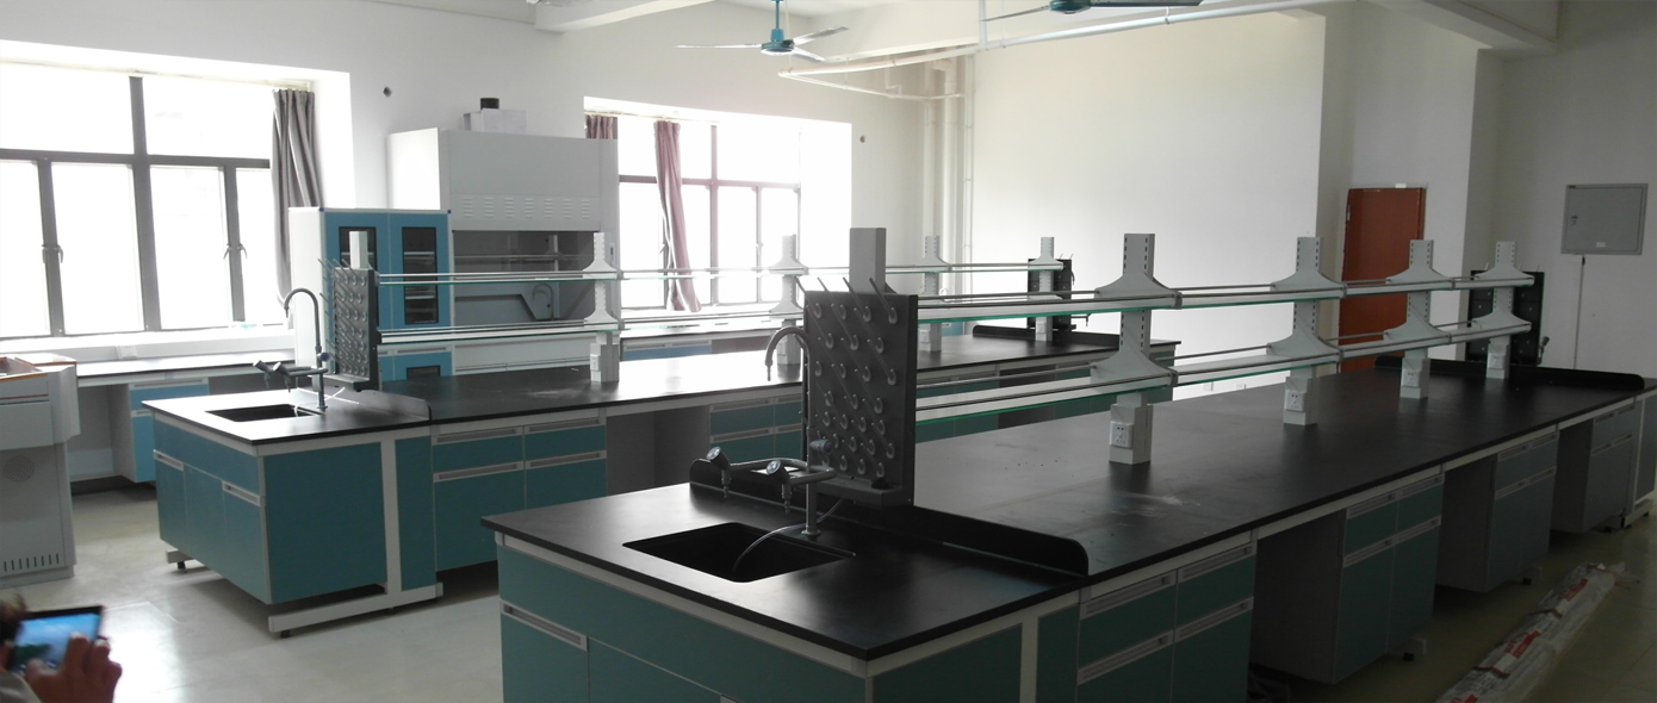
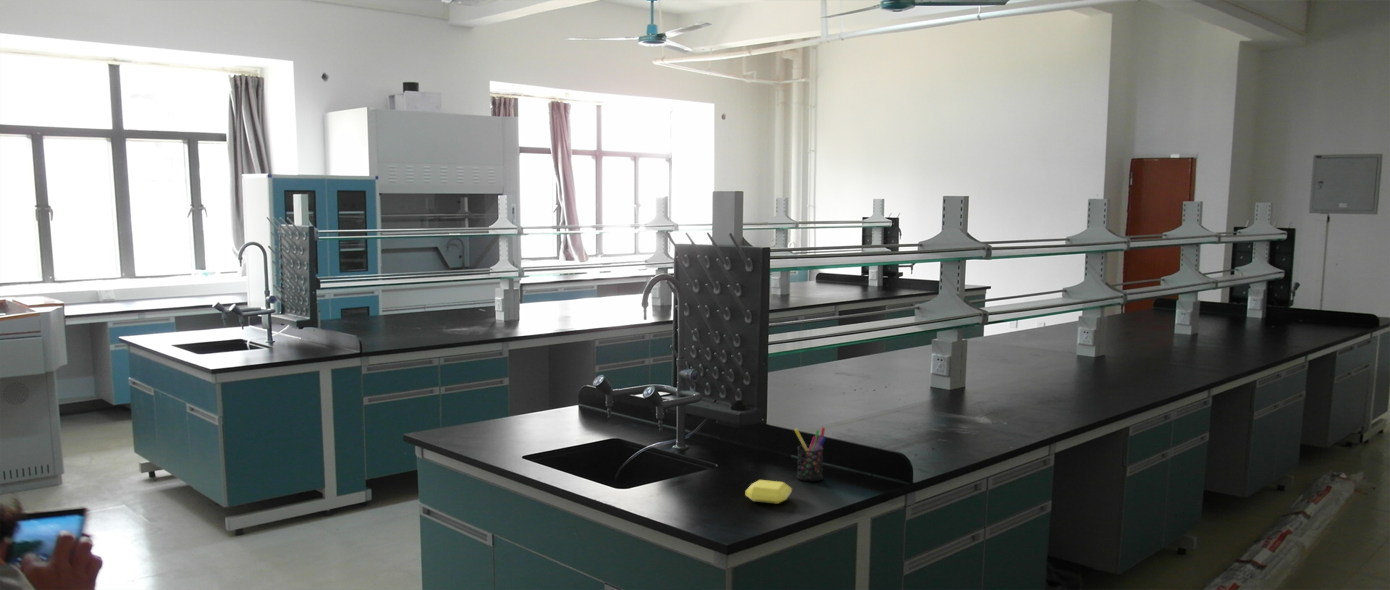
+ pen holder (812, 451)
+ soap bar (768, 491)
